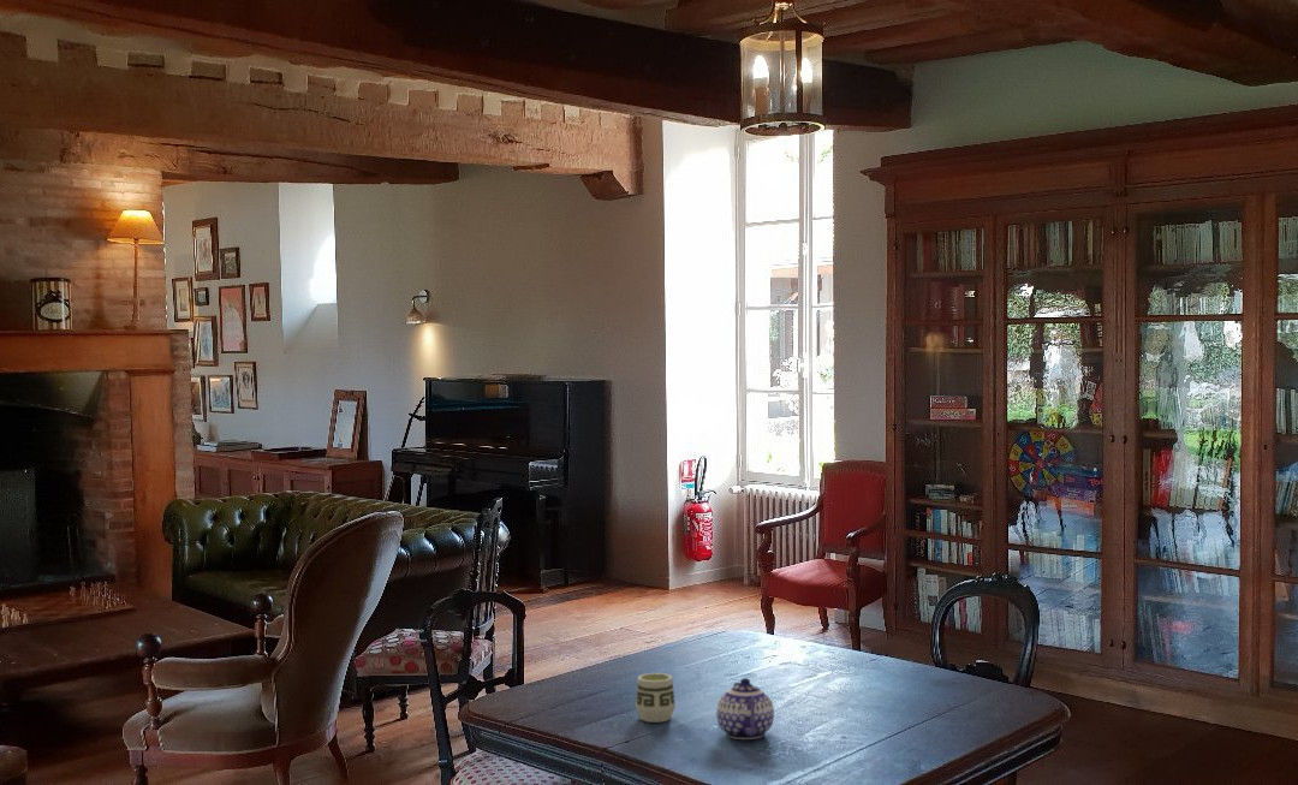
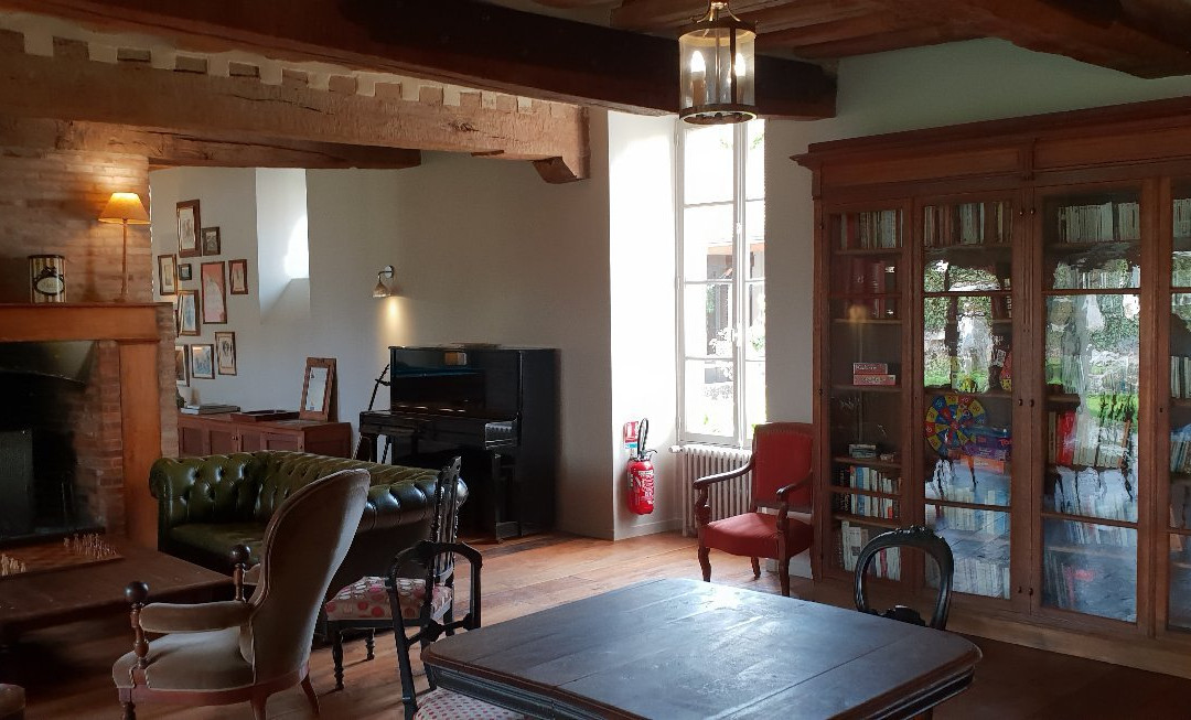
- teapot (745, 706)
- cup (655, 697)
